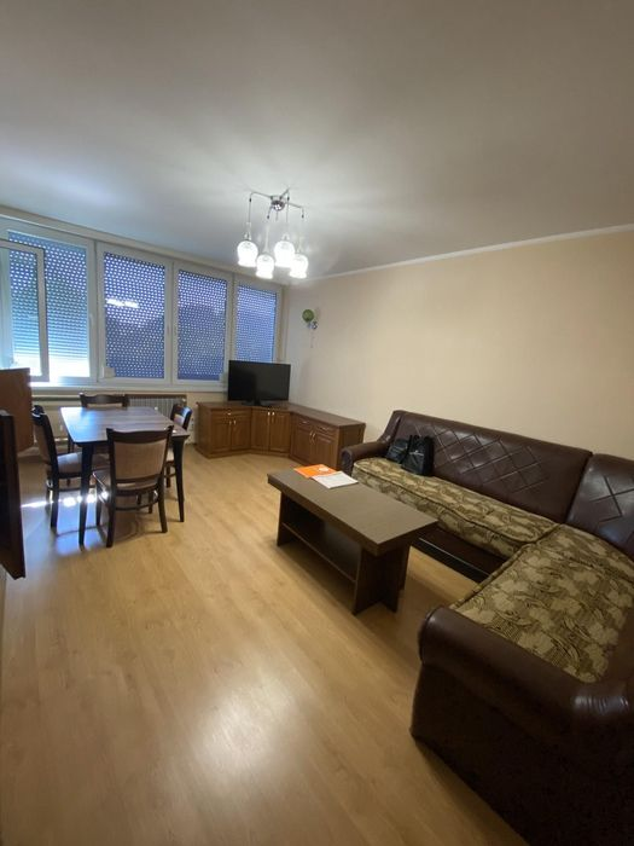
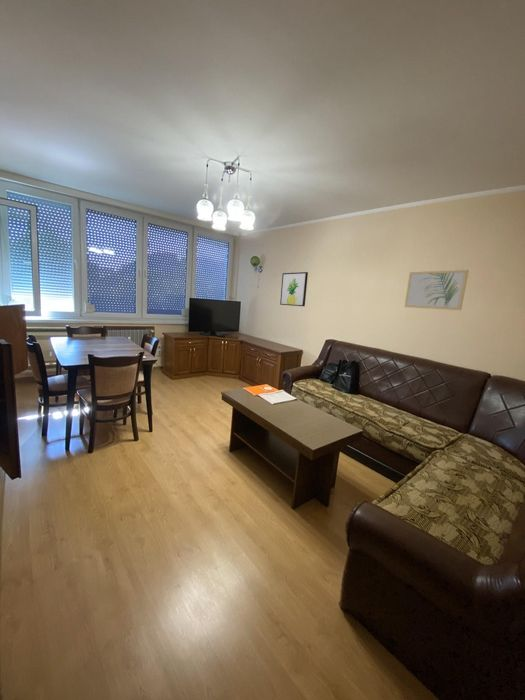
+ wall art (293, 289)
+ wall art (434, 290)
